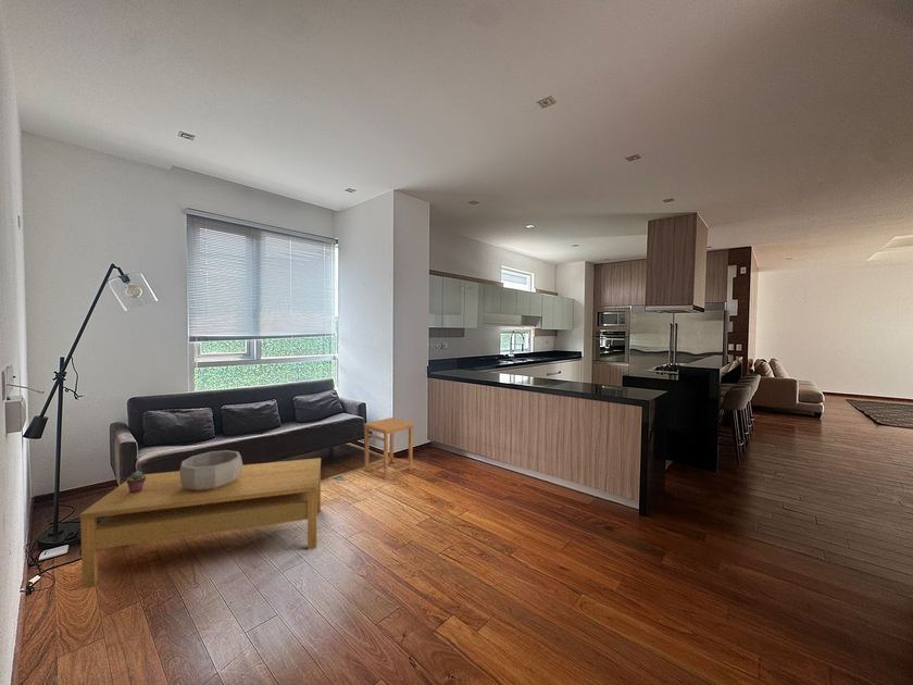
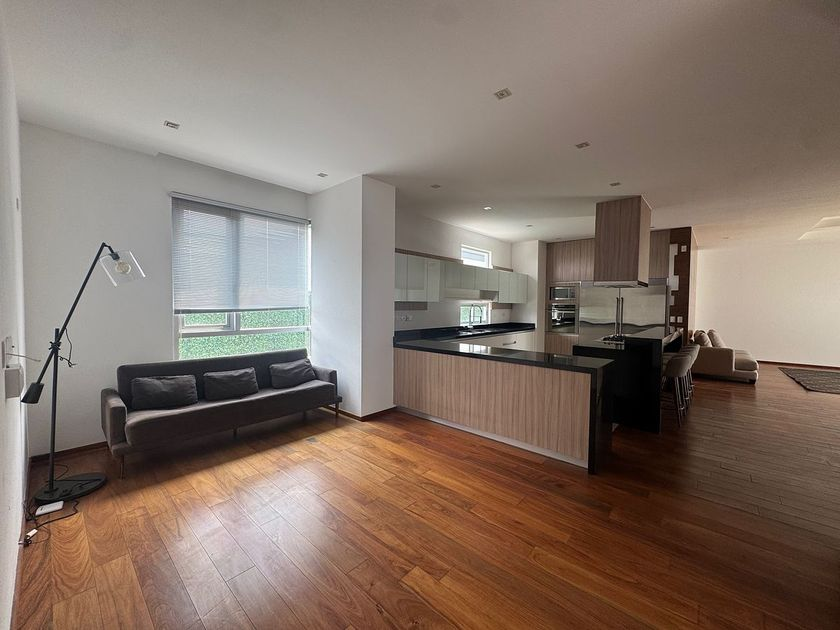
- potted succulent (136, 481)
- coffee table (223, 511)
- decorative bowl (212, 470)
- side table (389, 446)
